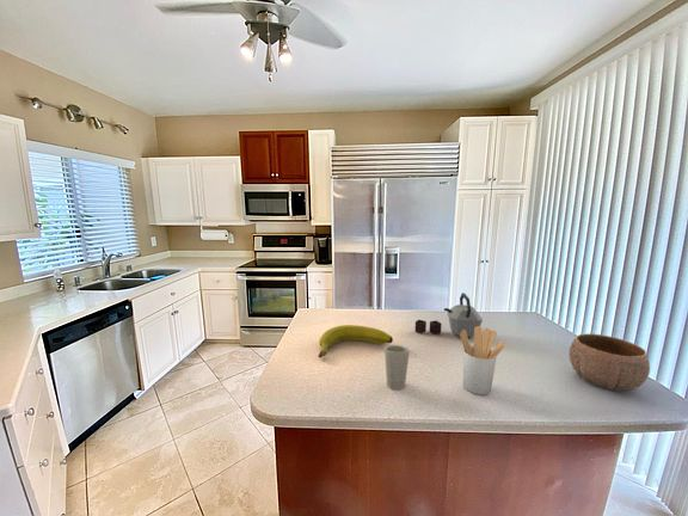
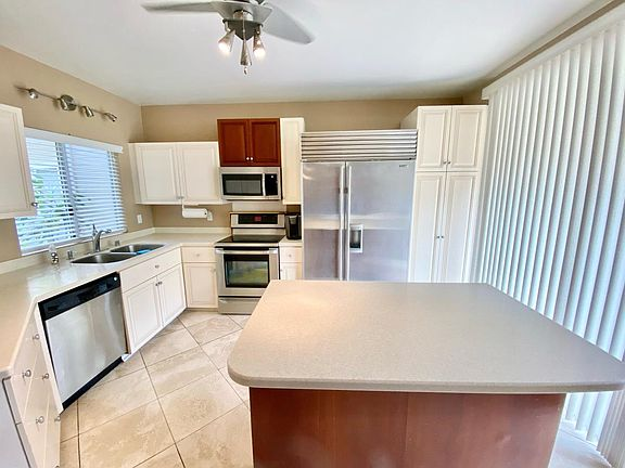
- banana (355, 338)
- kettle (448, 314)
- utensil holder (480, 357)
- bowl (606, 362)
- cup (397, 366)
